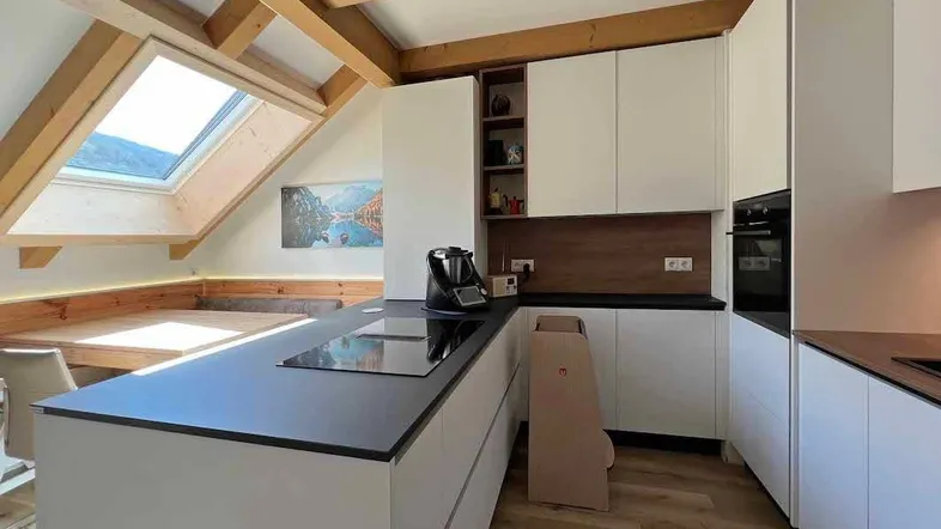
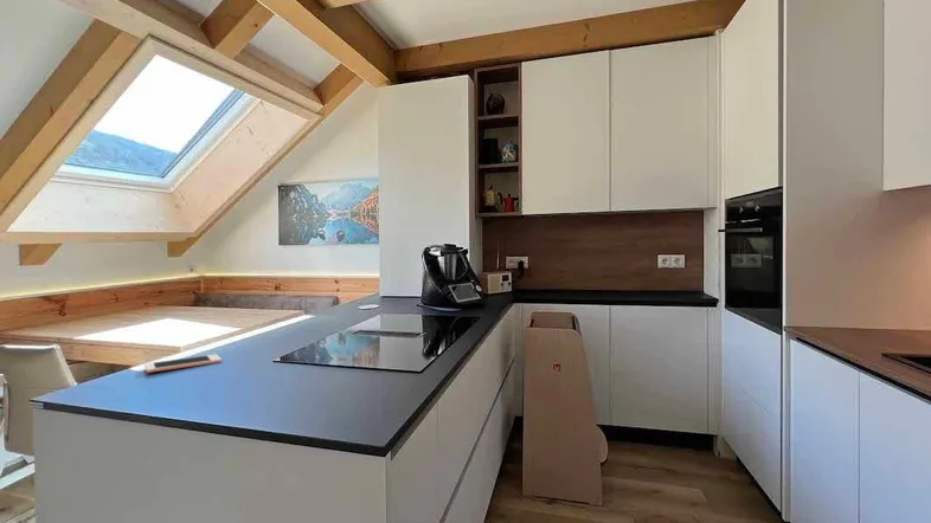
+ cell phone (184, 362)
